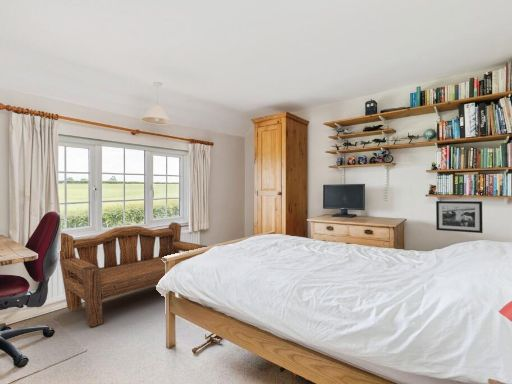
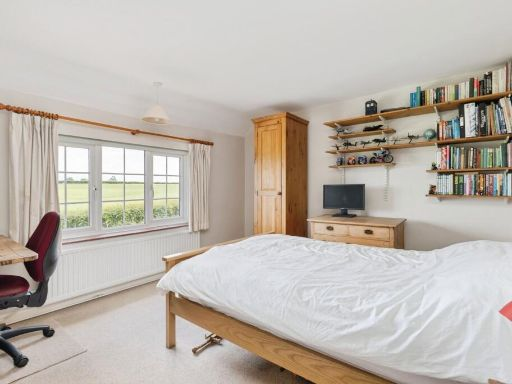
- picture frame (458, 216)
- bench (140, 263)
